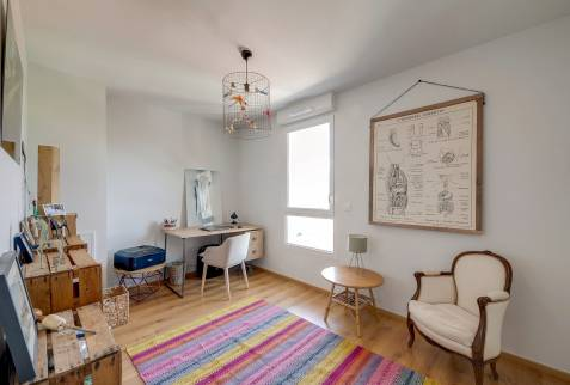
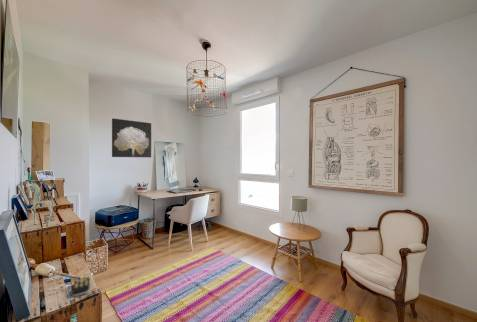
+ wall art (132, 139)
+ remote control (81, 286)
